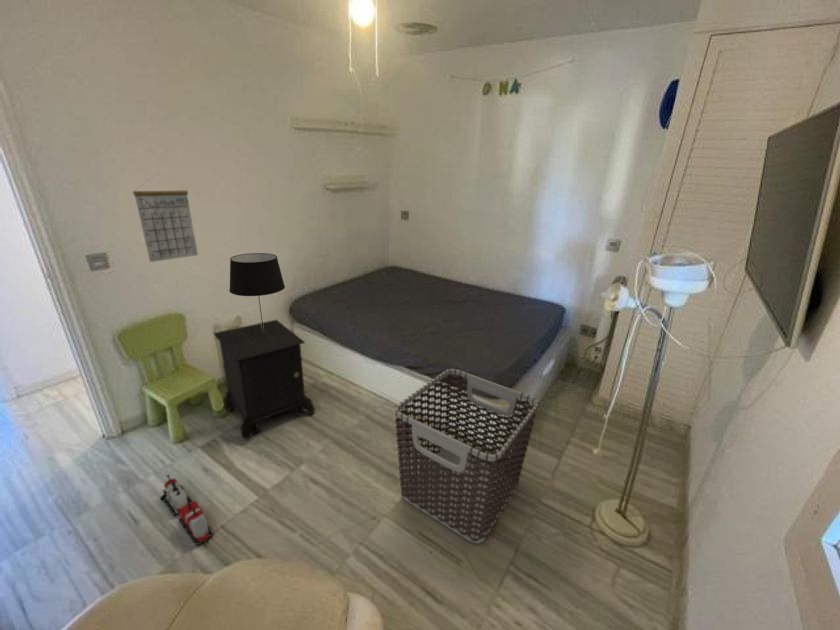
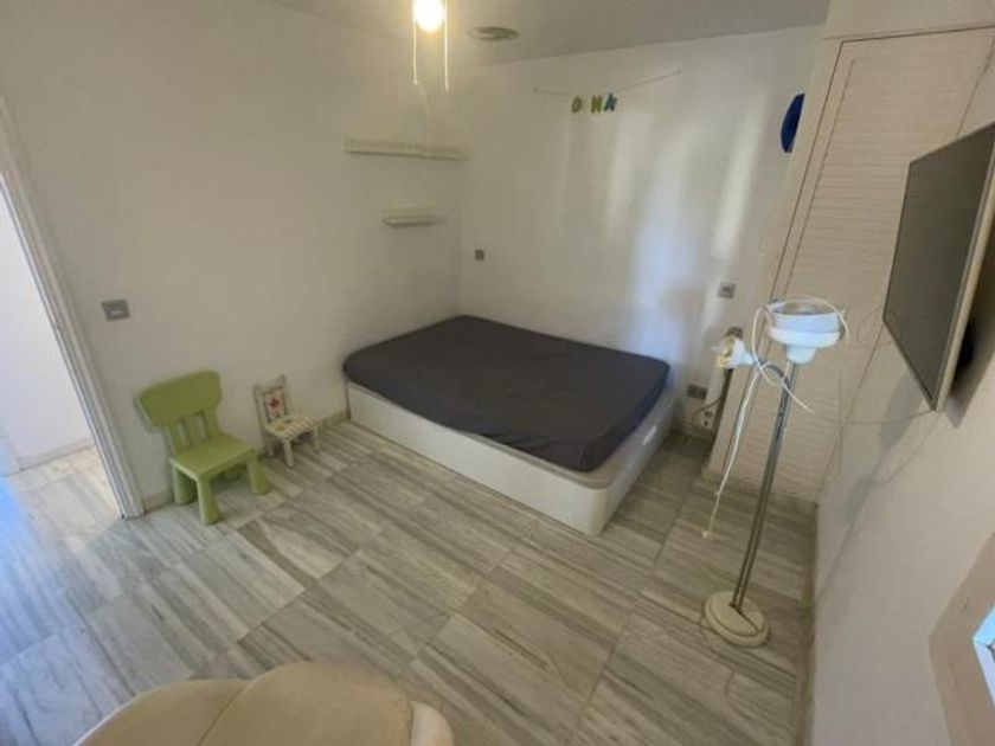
- clothes hamper (464, 449)
- calendar (166, 217)
- table lamp (258, 295)
- toy train (184, 504)
- nightstand (263, 375)
